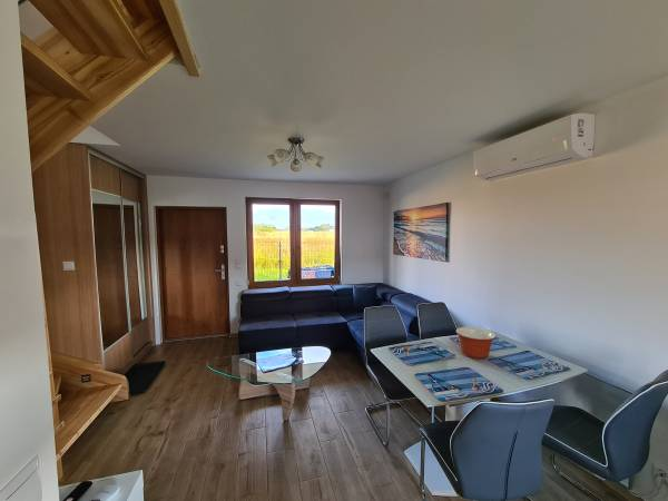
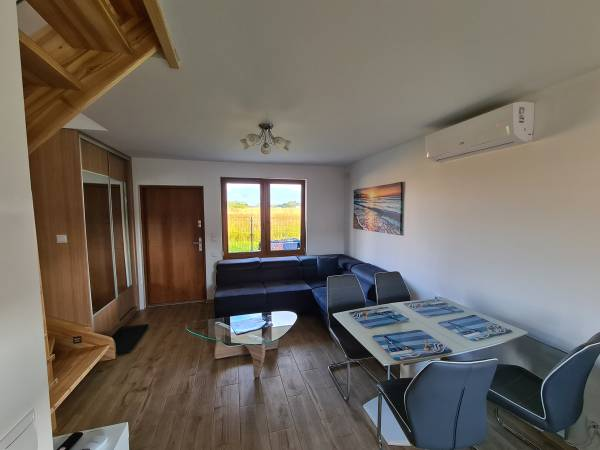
- mixing bowl (474, 343)
